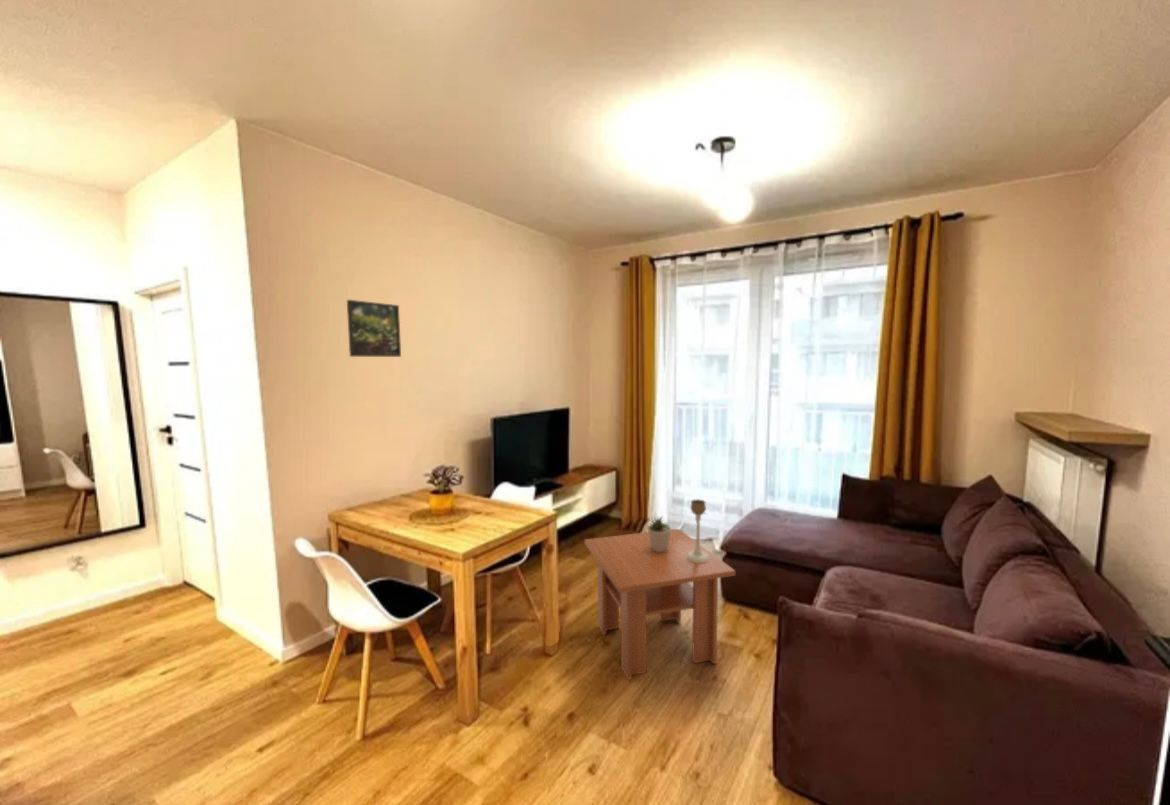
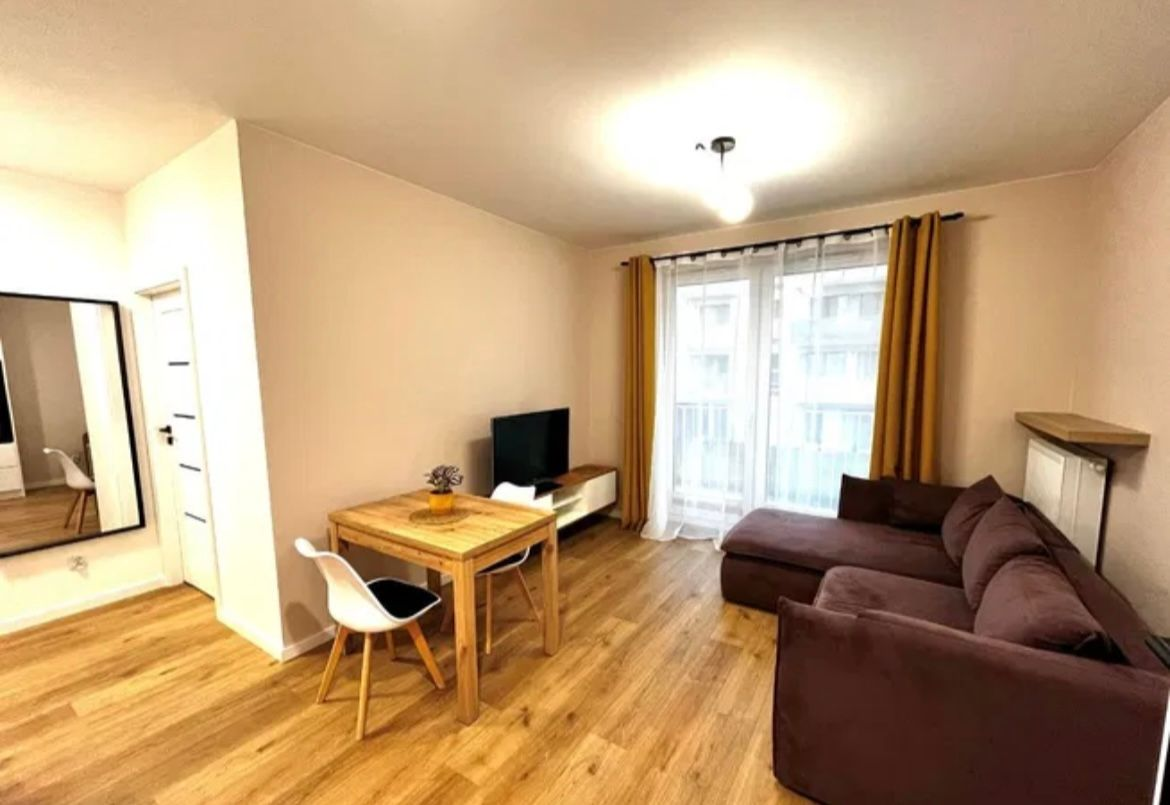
- coffee table (653, 599)
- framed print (375, 329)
- potted plant (658, 530)
- candle holder (697, 529)
